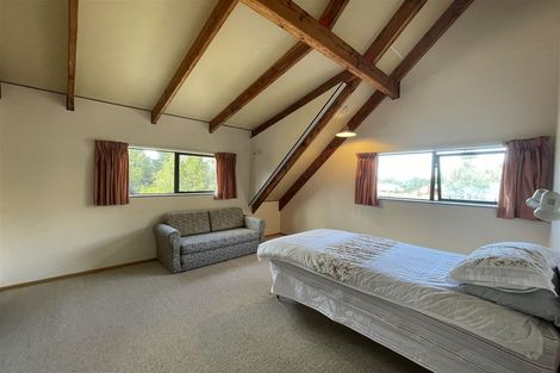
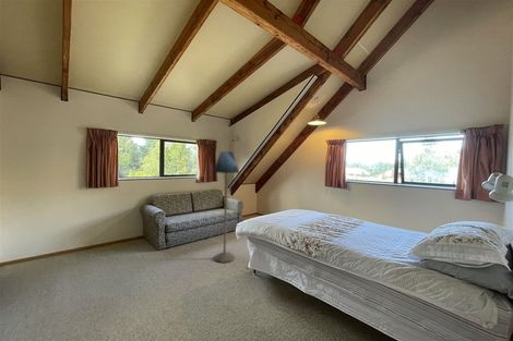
+ floor lamp (225, 205)
